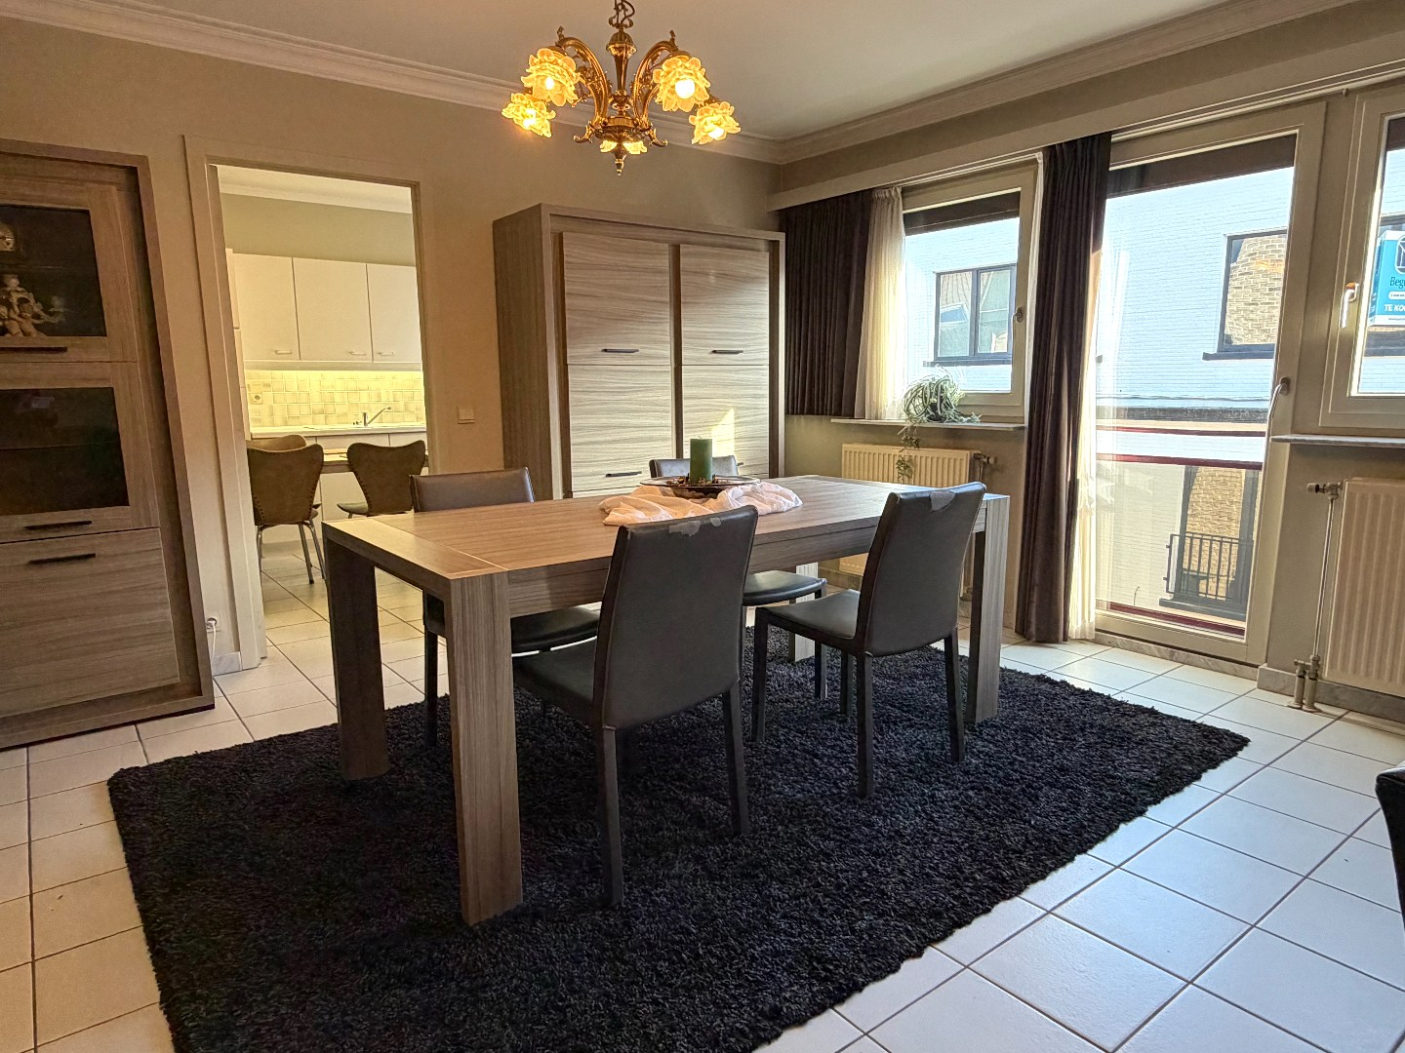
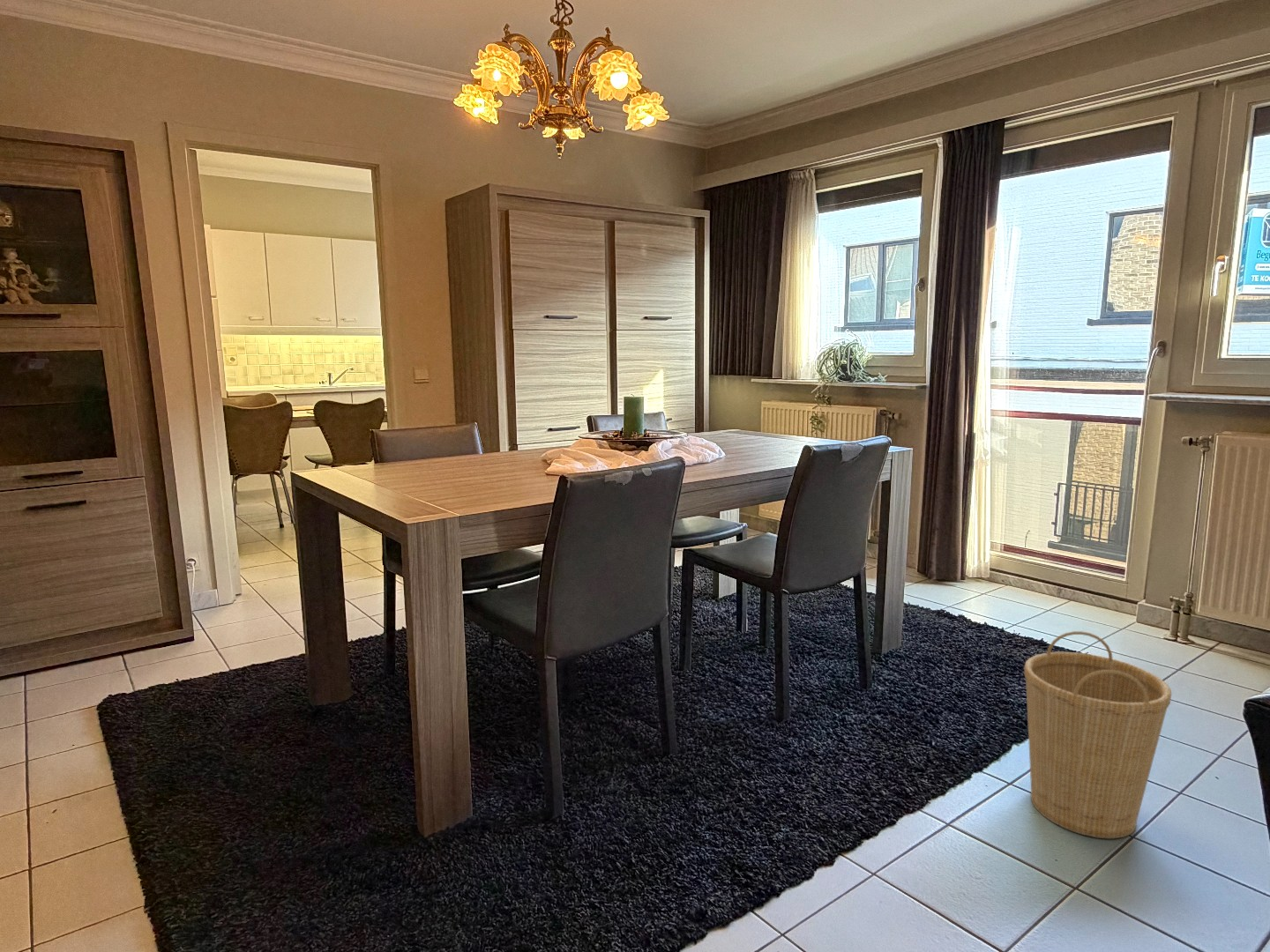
+ basket (1089, 731)
